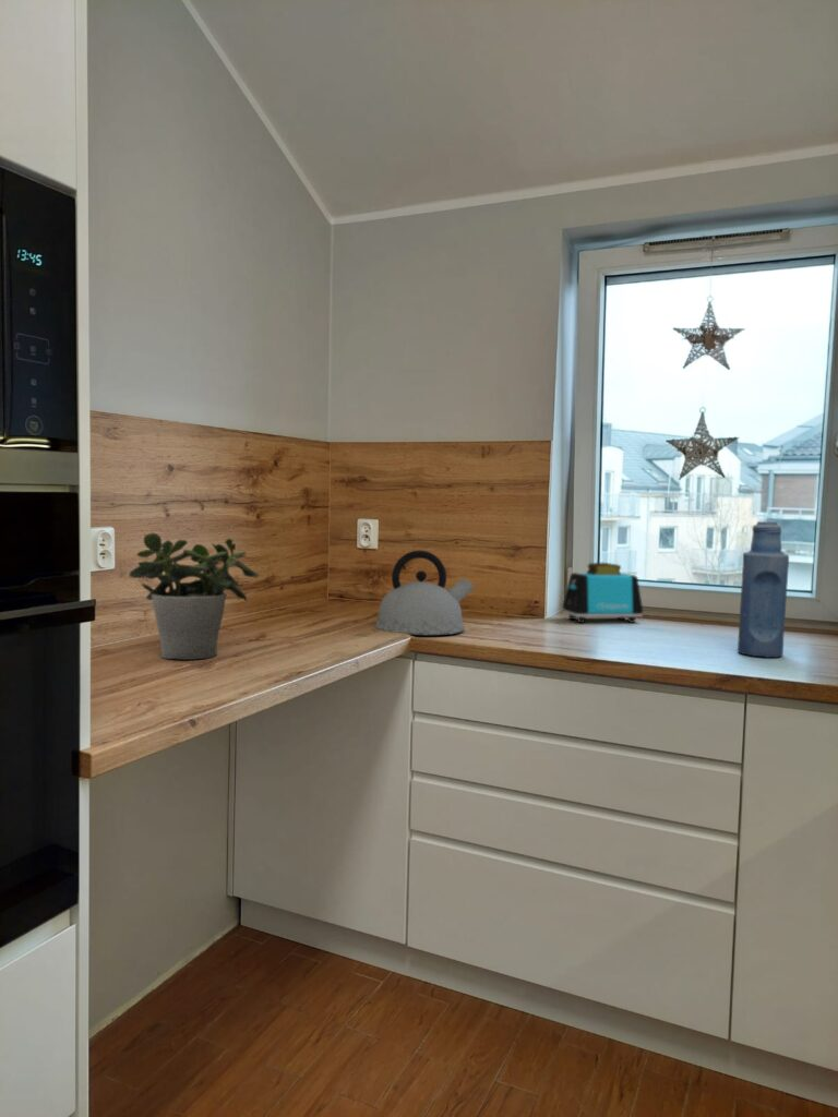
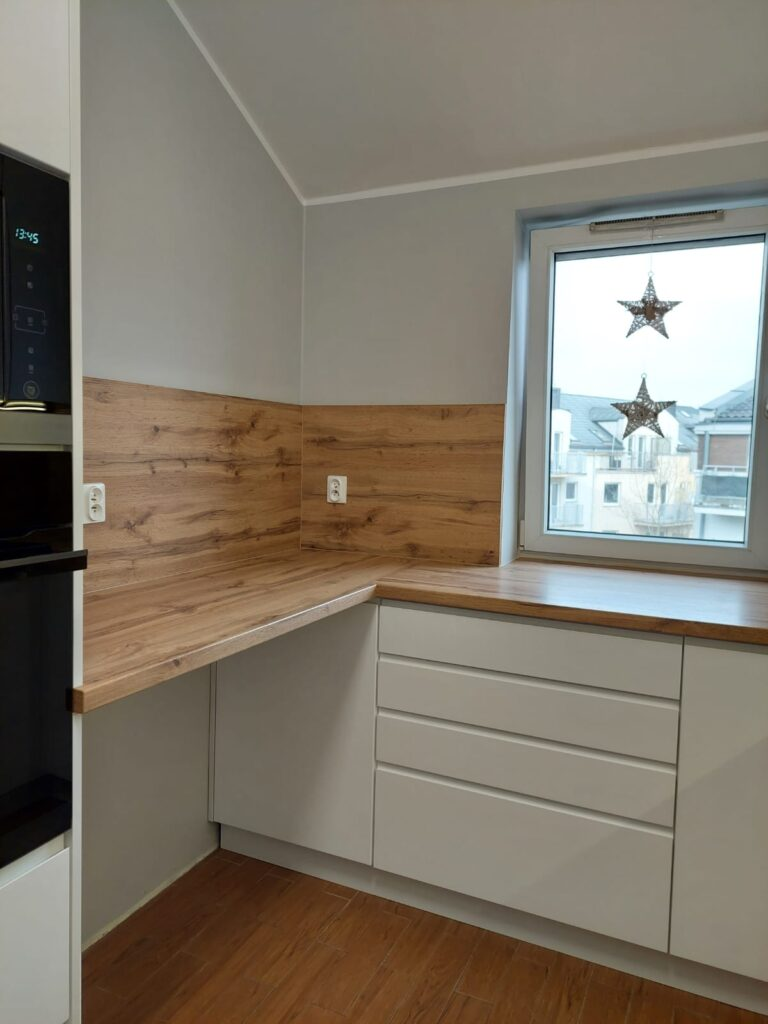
- kettle (424, 589)
- toaster (602, 591)
- potted plant (190, 593)
- bottle (763, 588)
